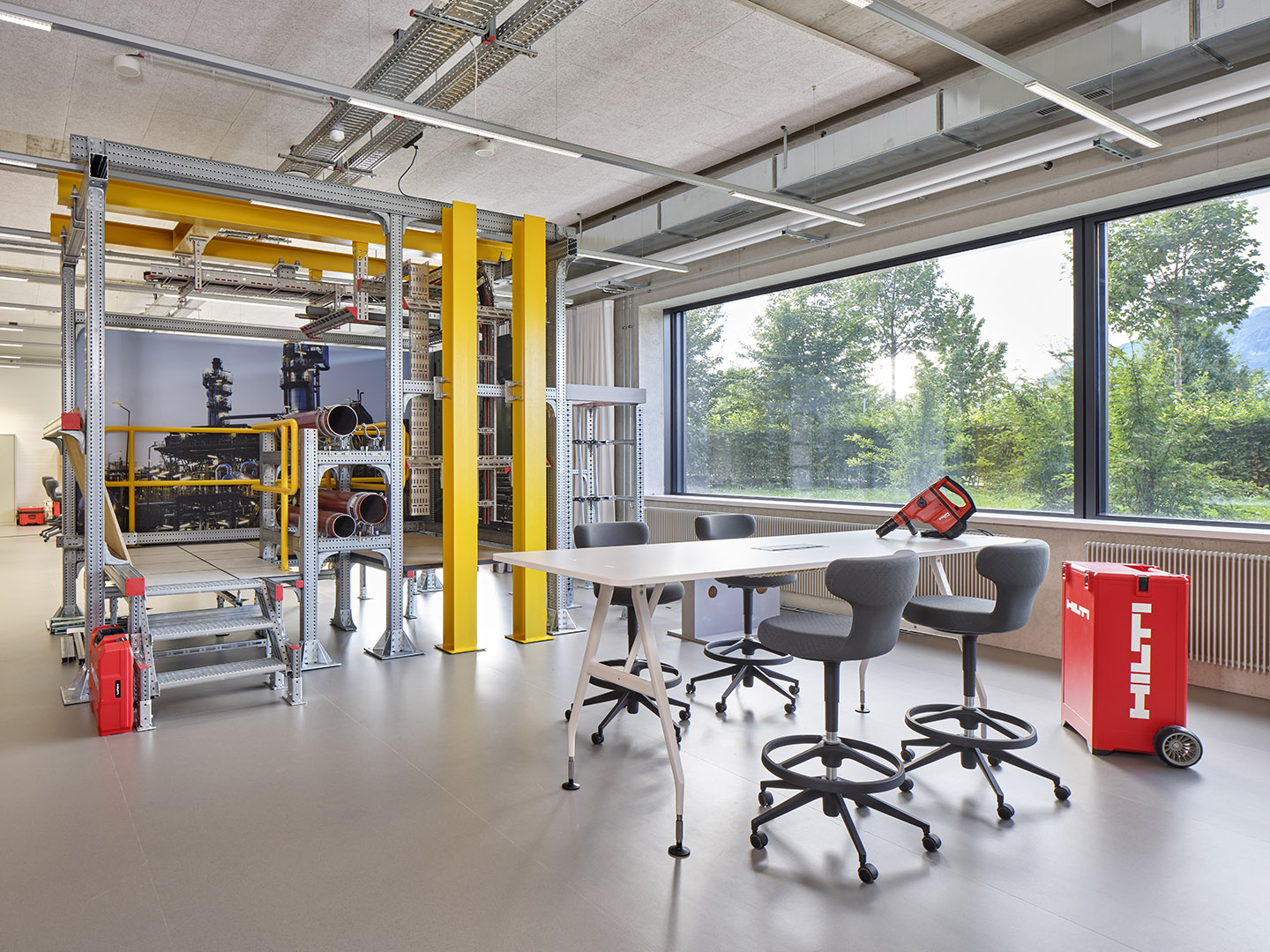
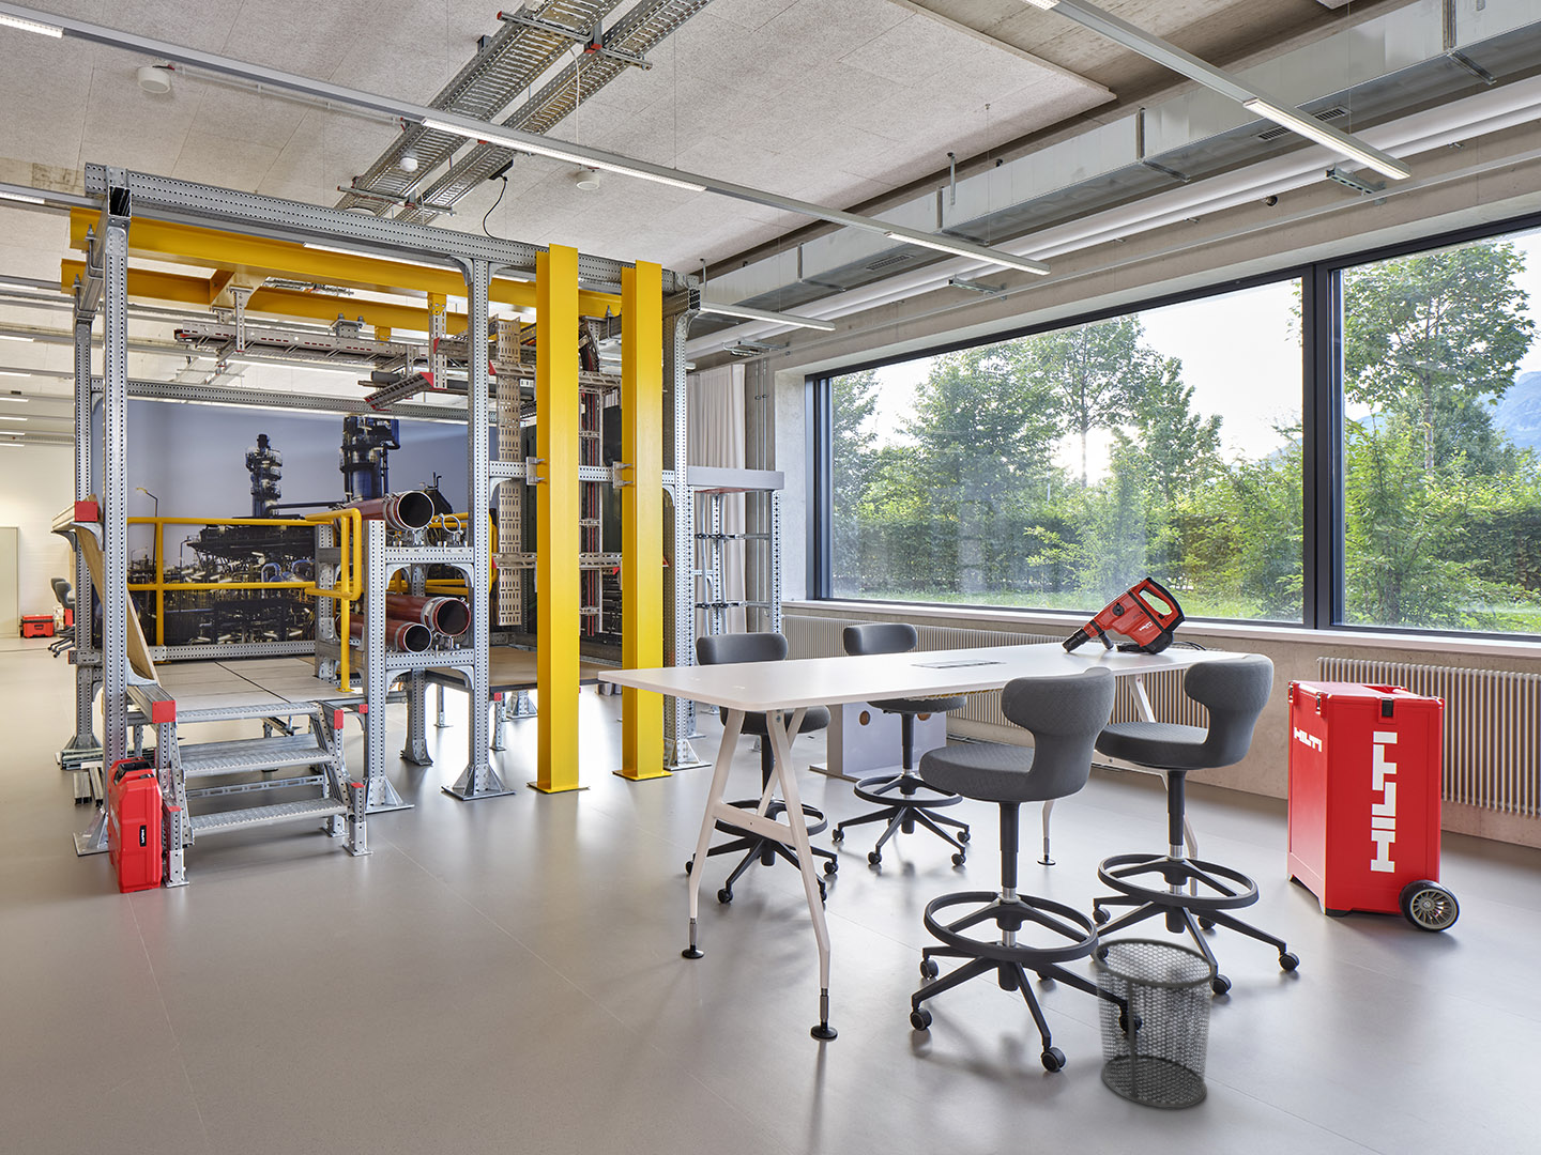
+ waste bin (1152, 1020)
